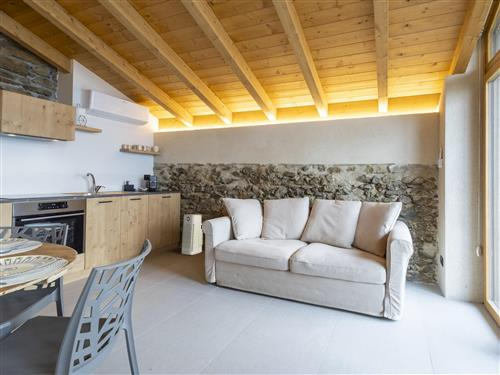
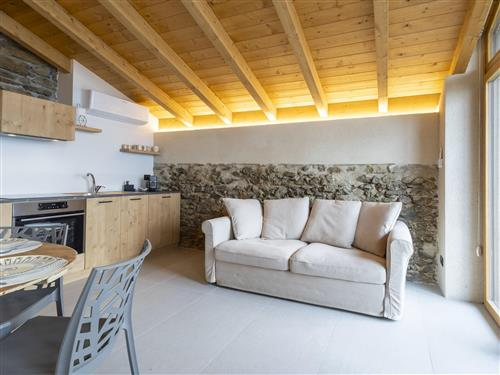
- air purifier (192, 233)
